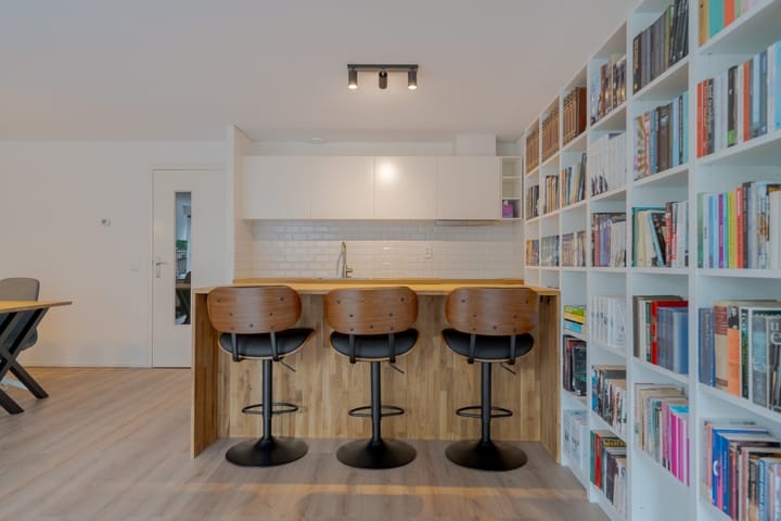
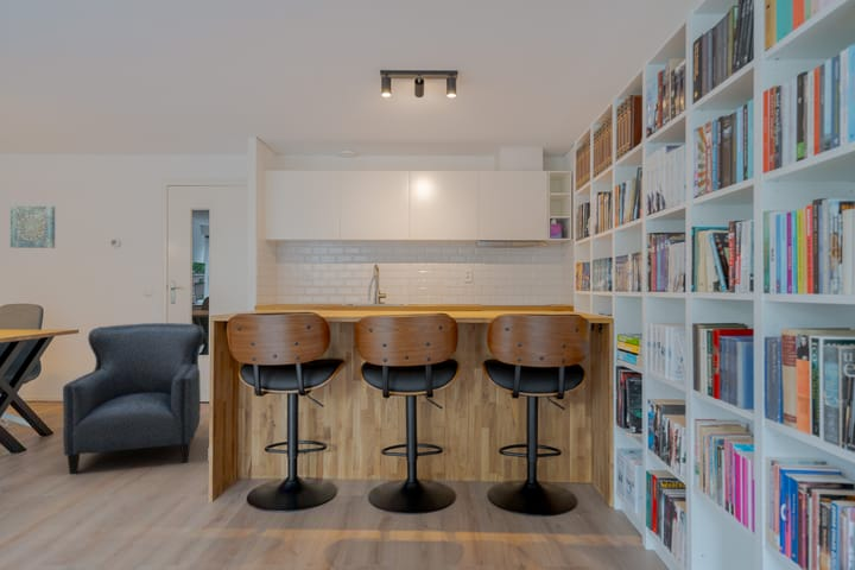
+ armchair (142, 388)
+ wall art (32, 227)
